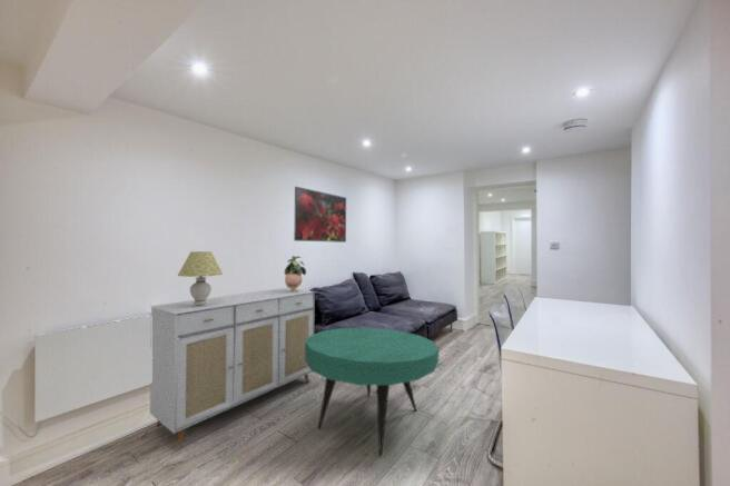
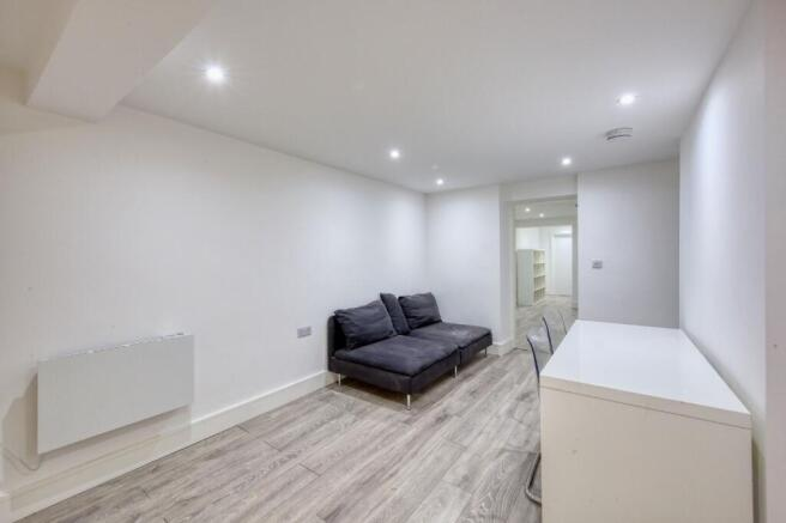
- sideboard (244, 349)
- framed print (323, 217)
- coffee table (371, 379)
- table lamp (200, 278)
- potted plant (295, 274)
